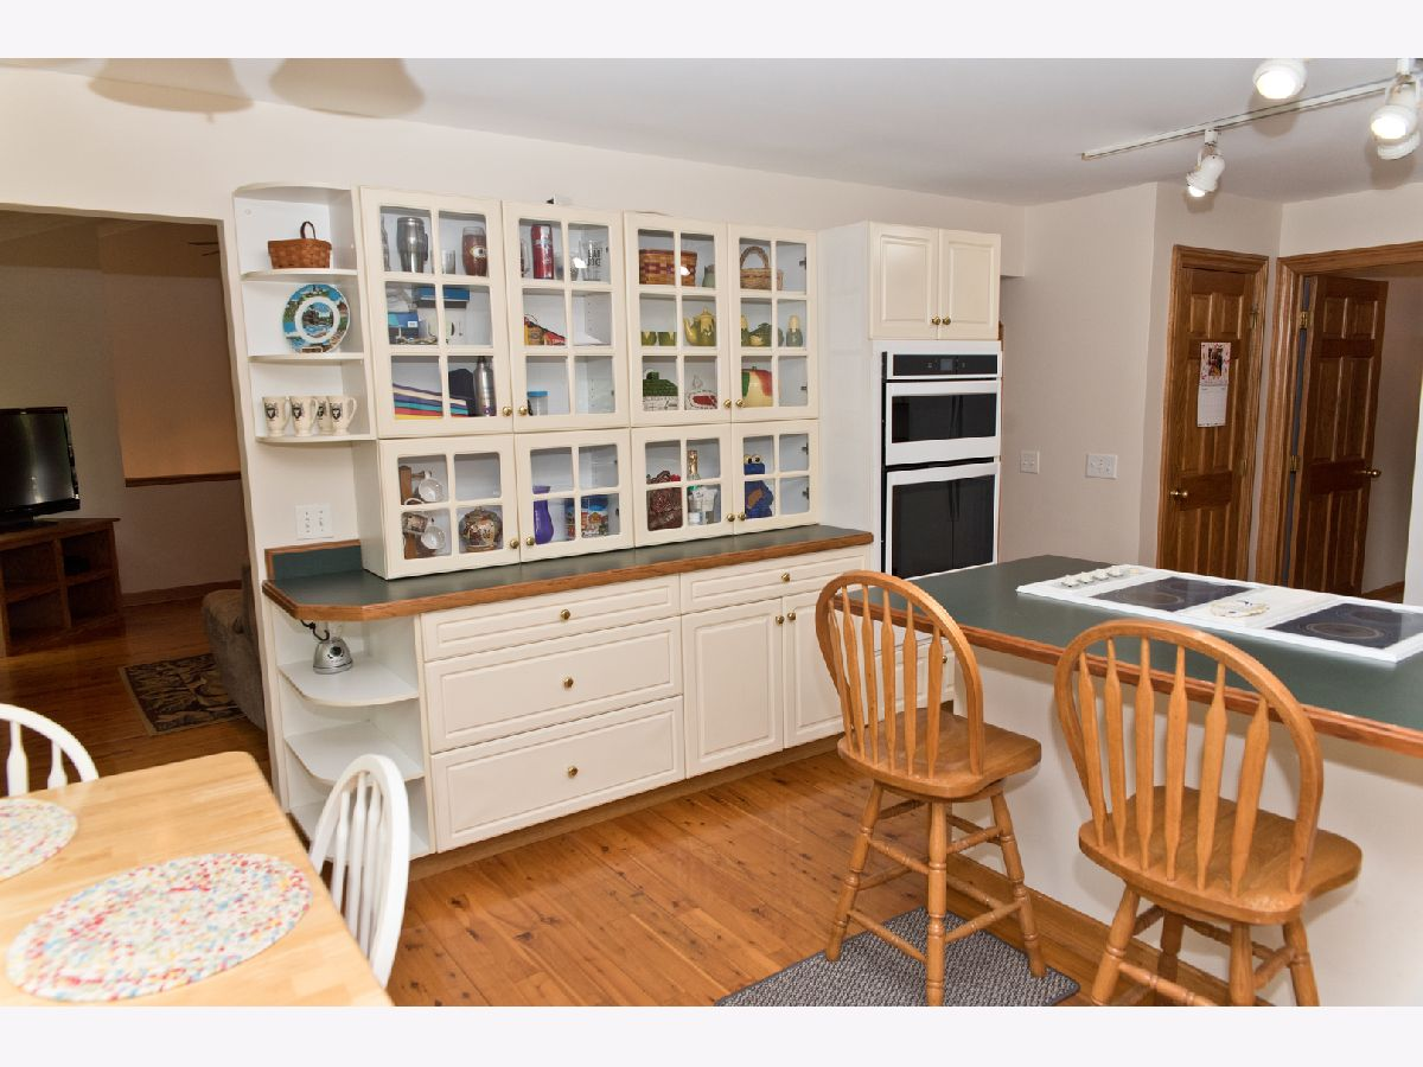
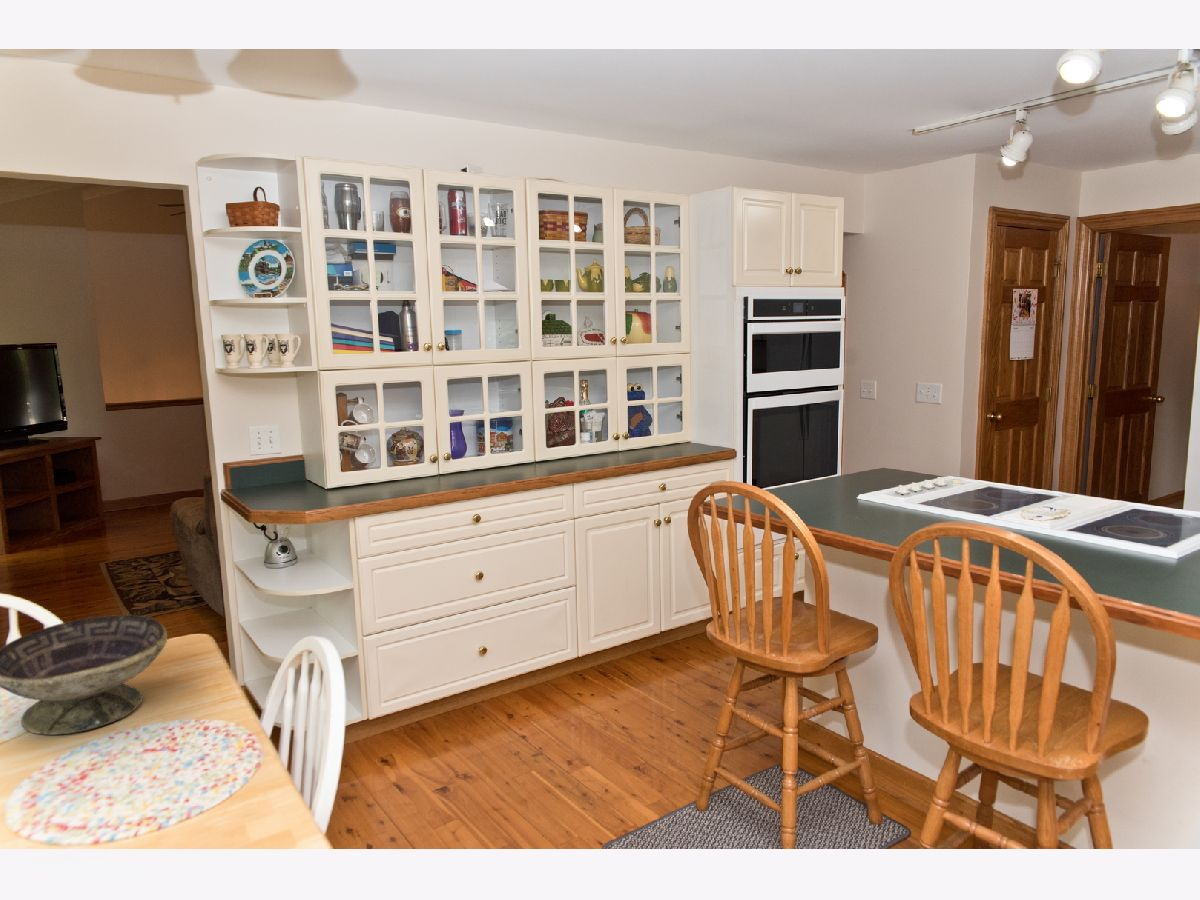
+ decorative bowl (84, 676)
